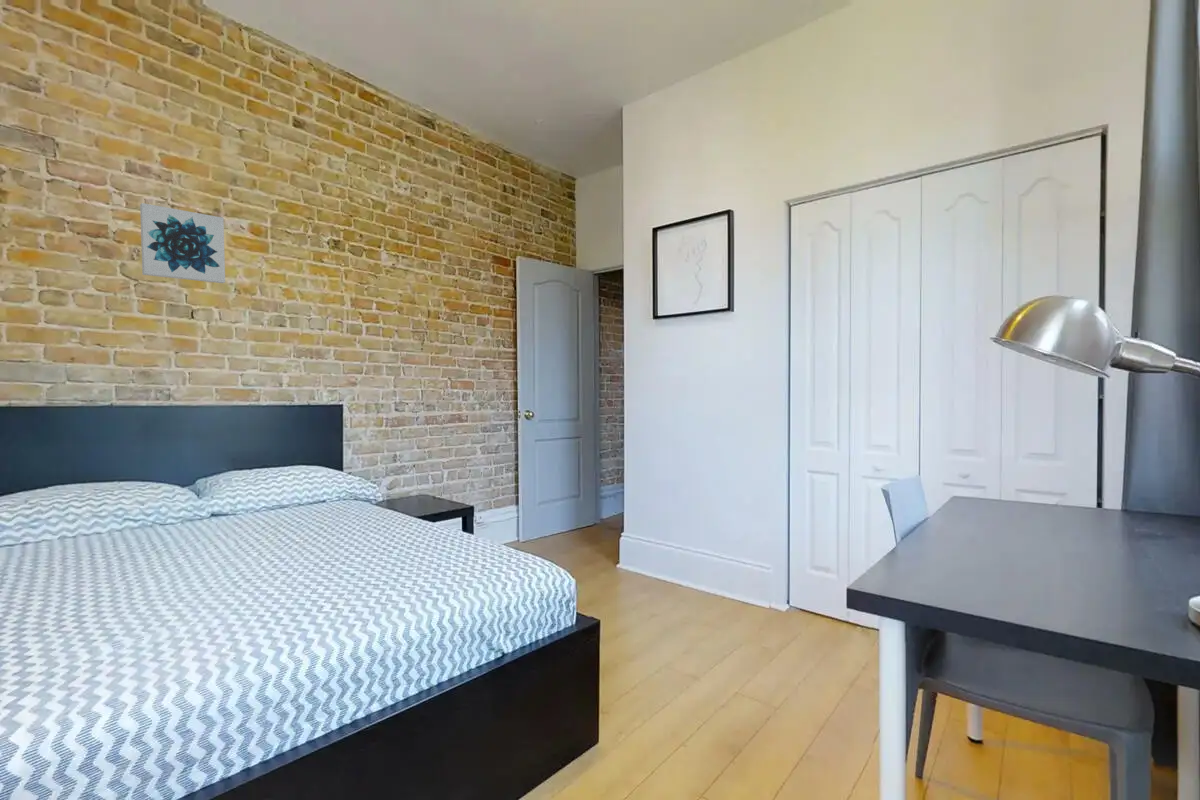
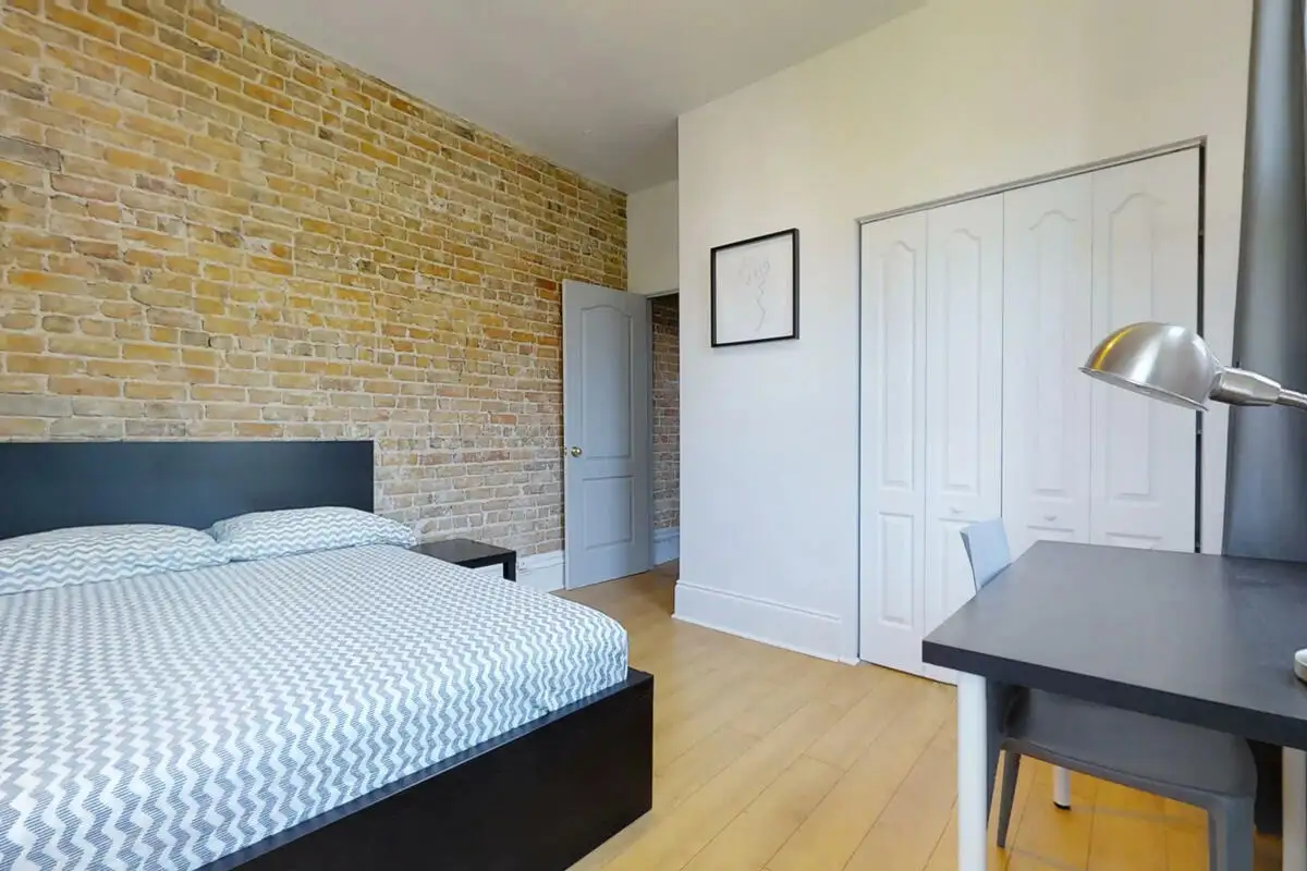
- wall art (184, 245)
